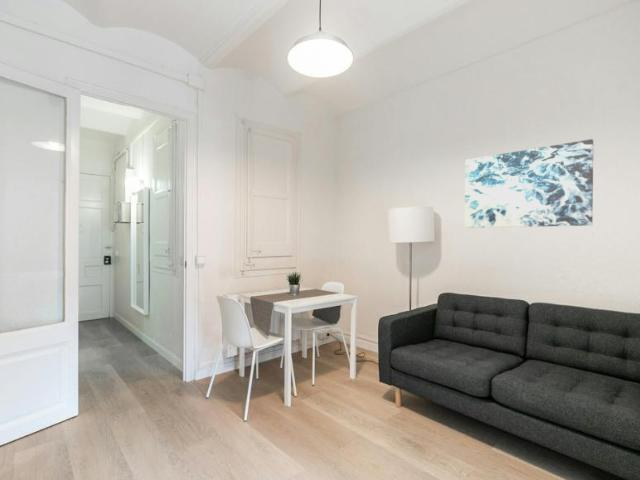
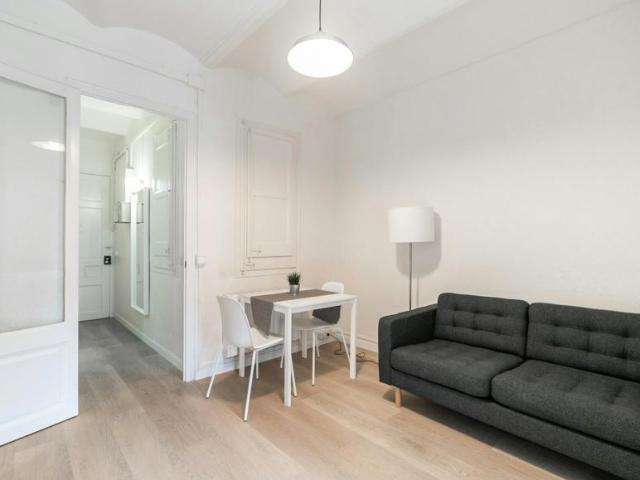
- wall art (521, 188)
